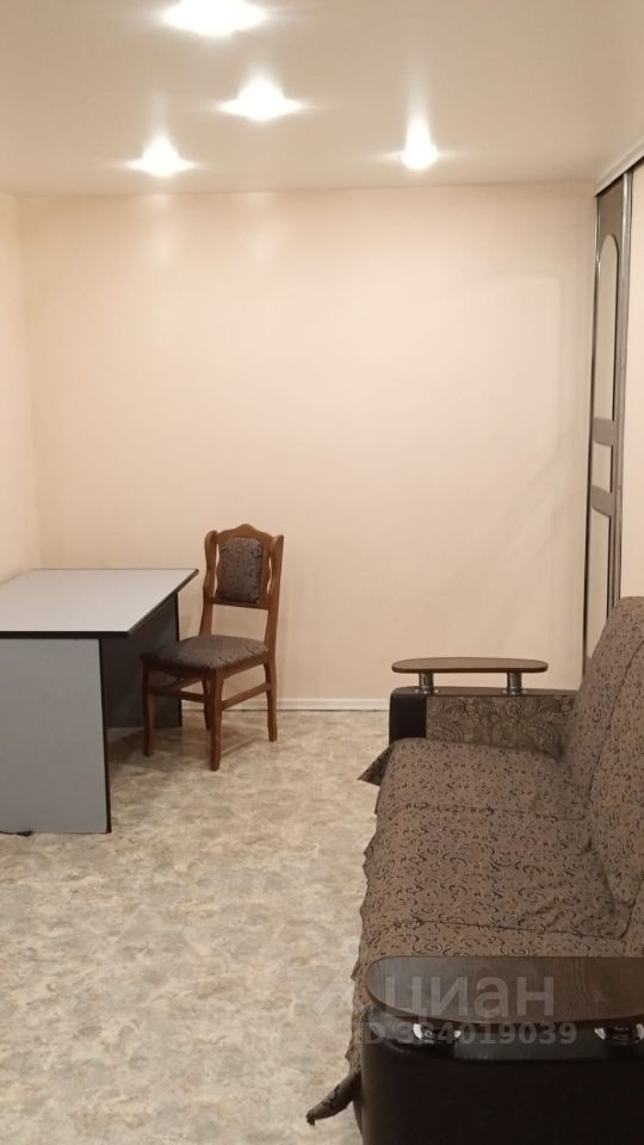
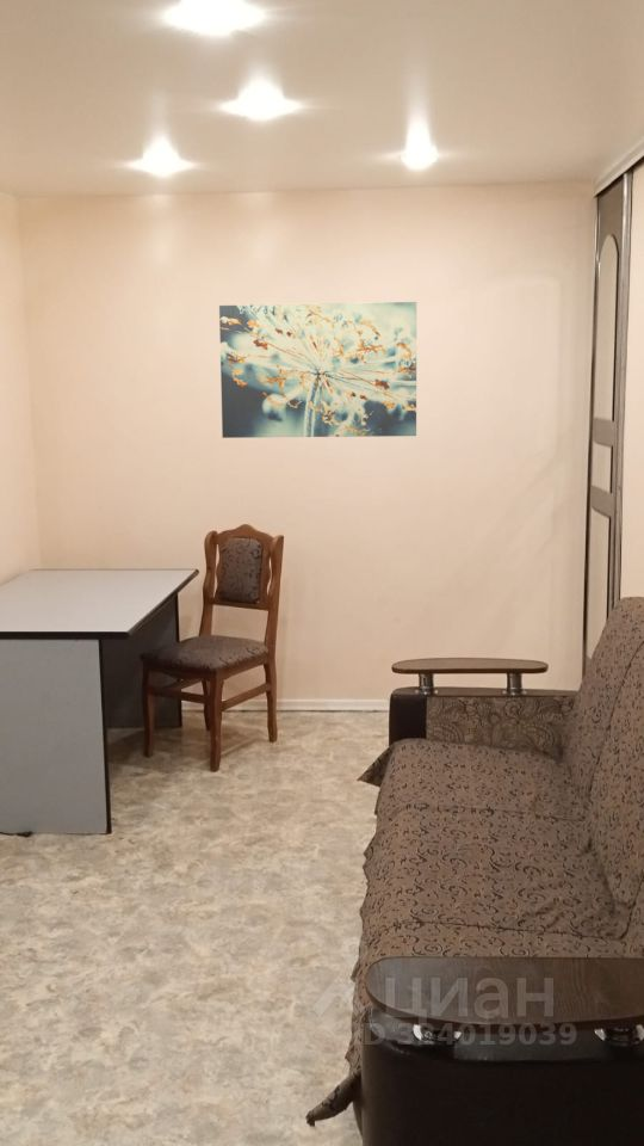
+ wall art (317, 370)
